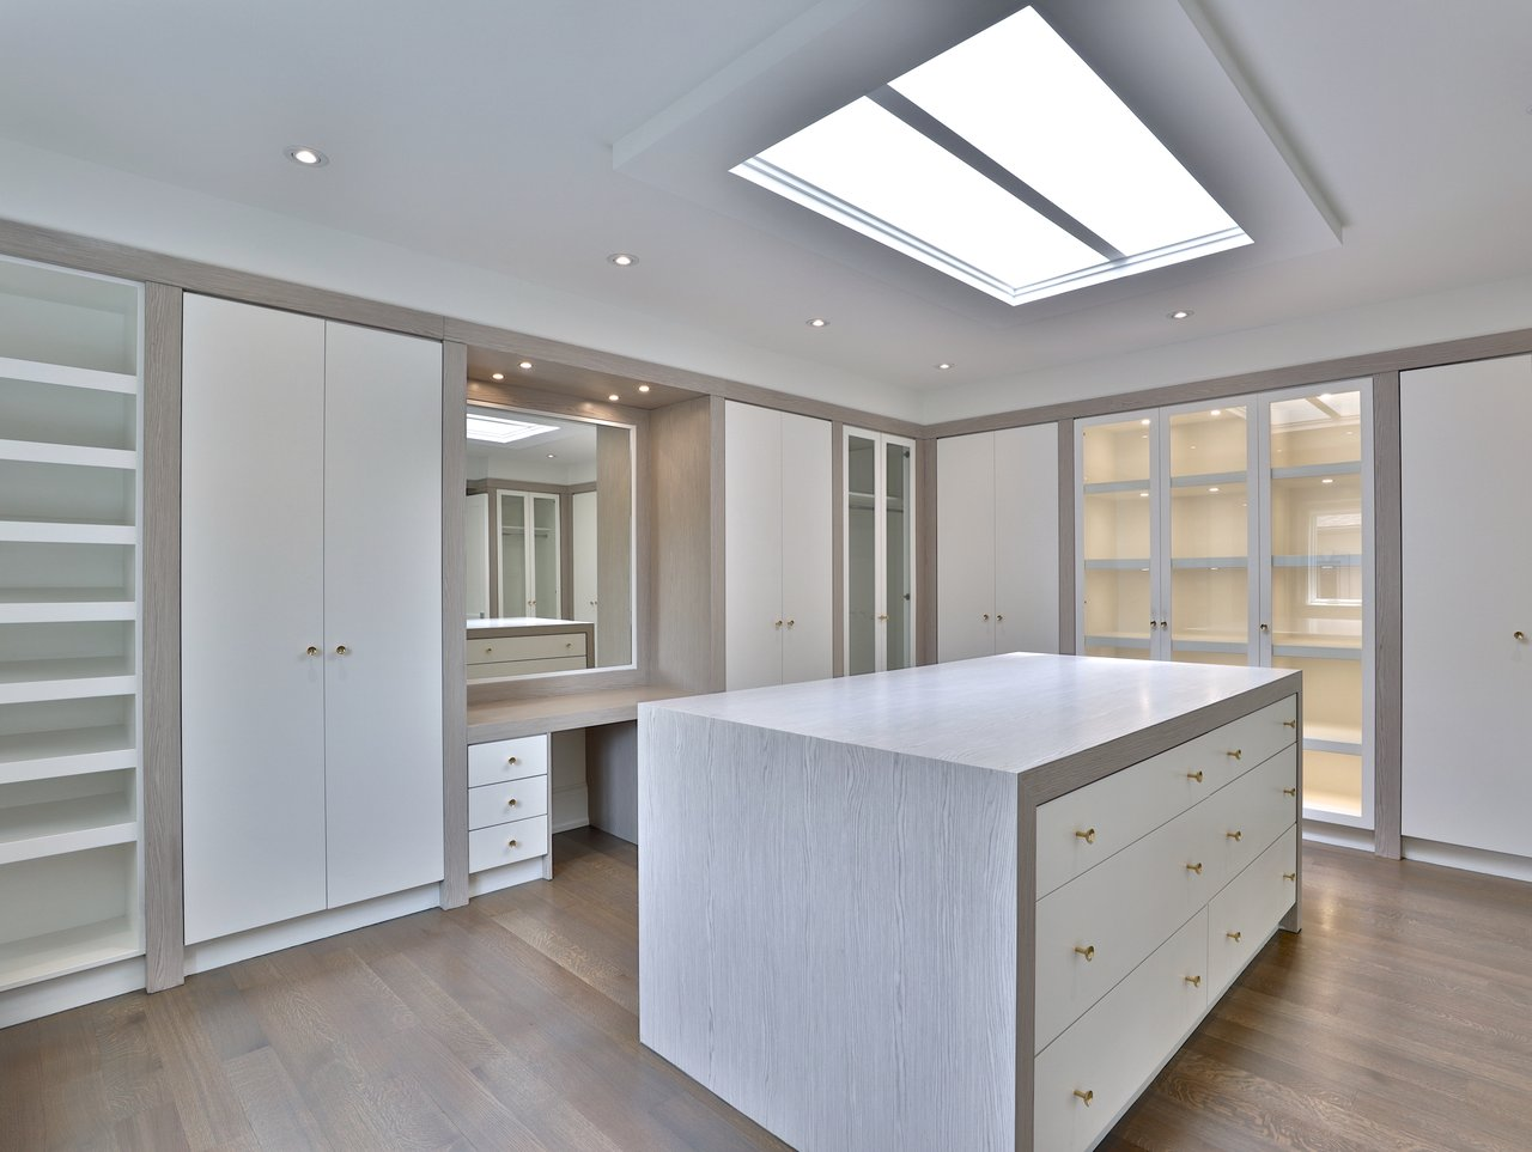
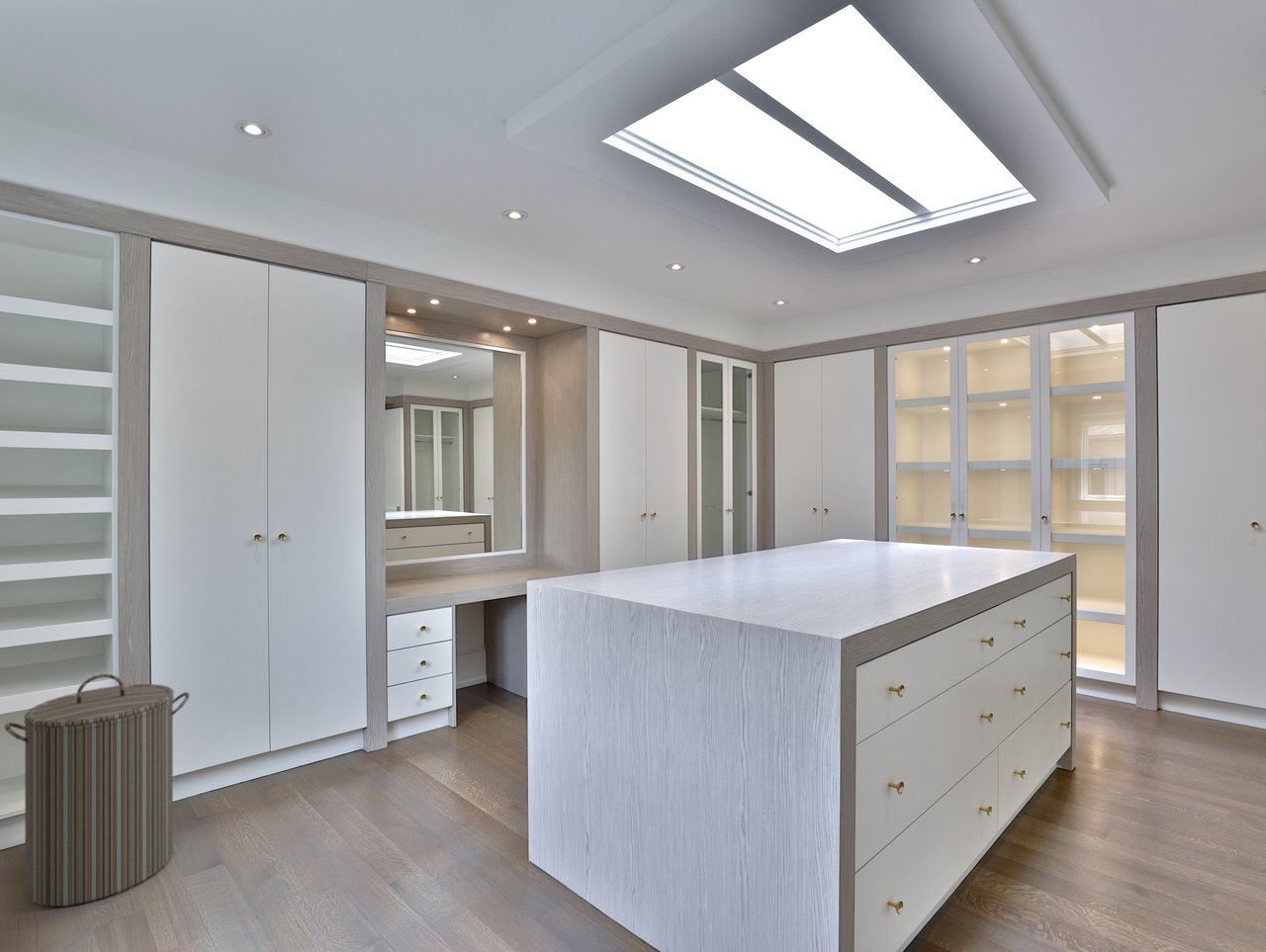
+ laundry hamper (103, 772)
